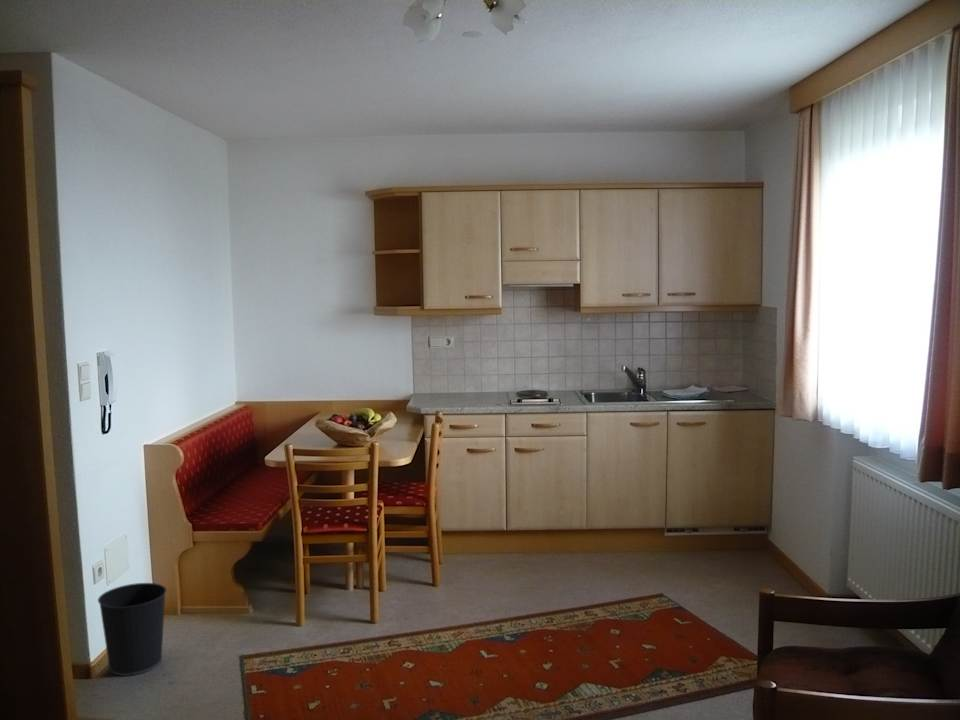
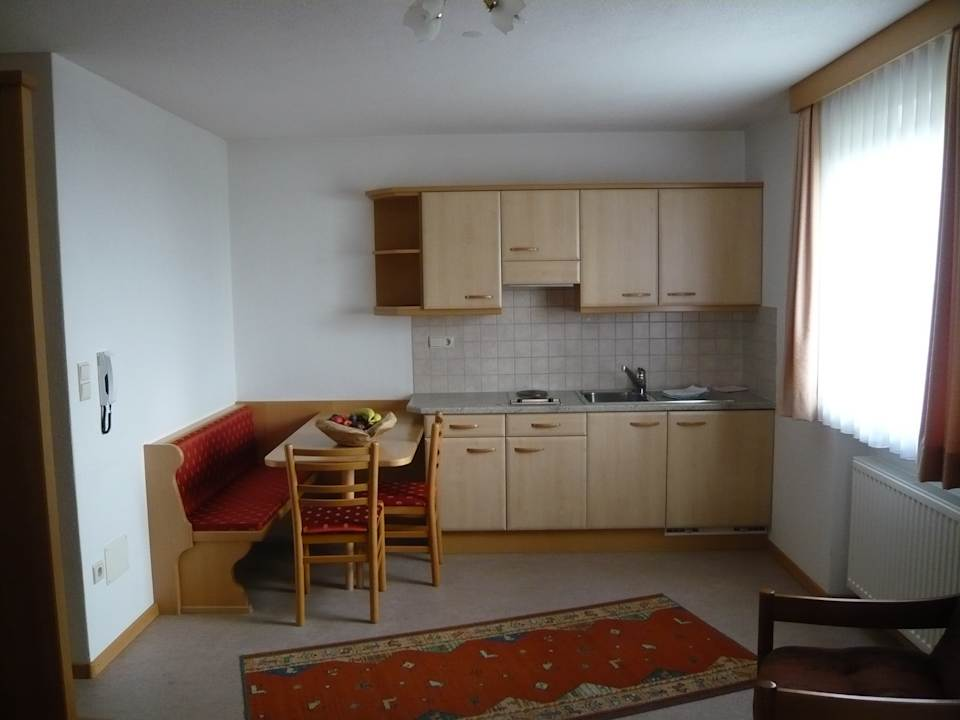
- wastebasket (134, 629)
